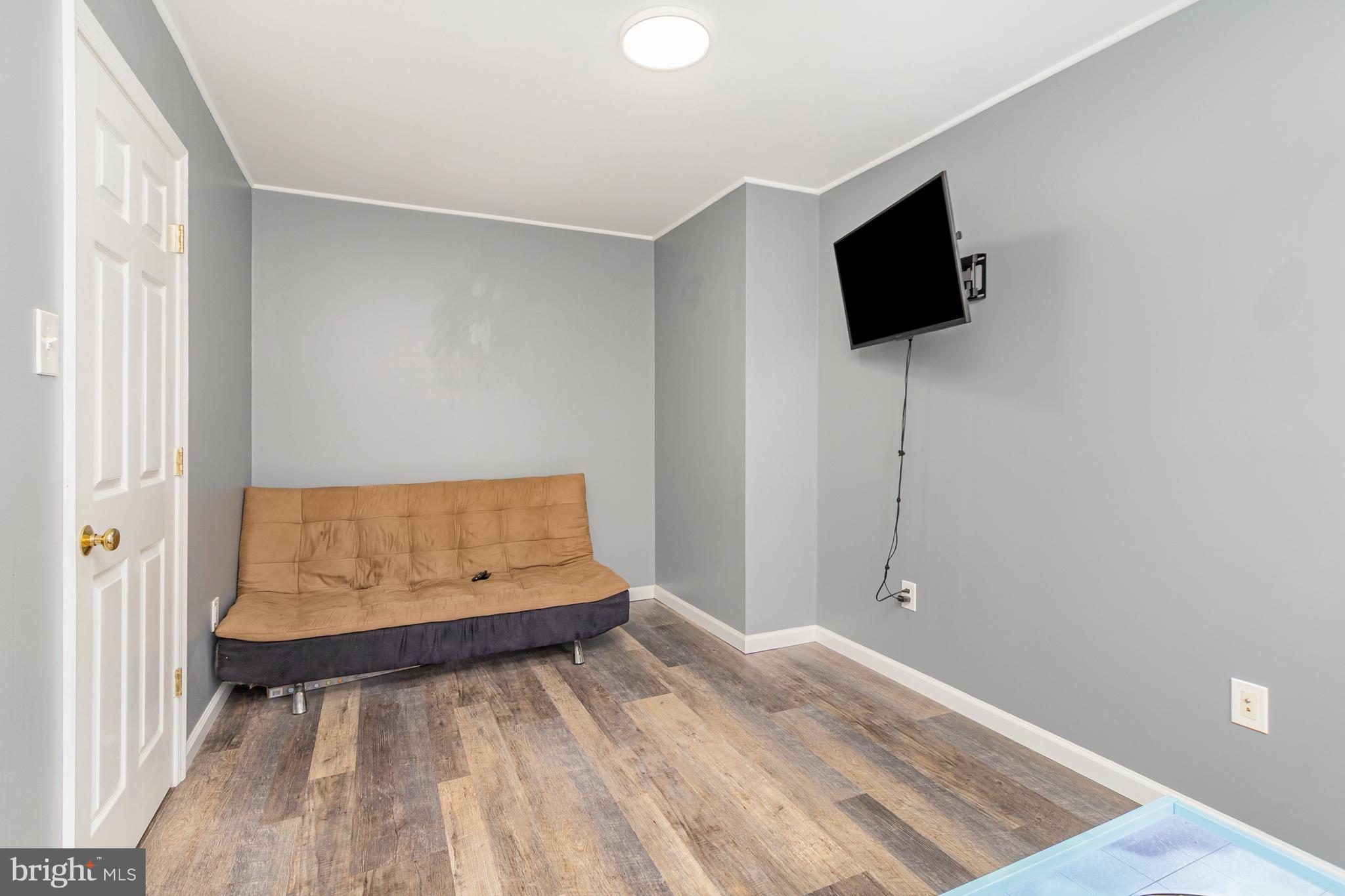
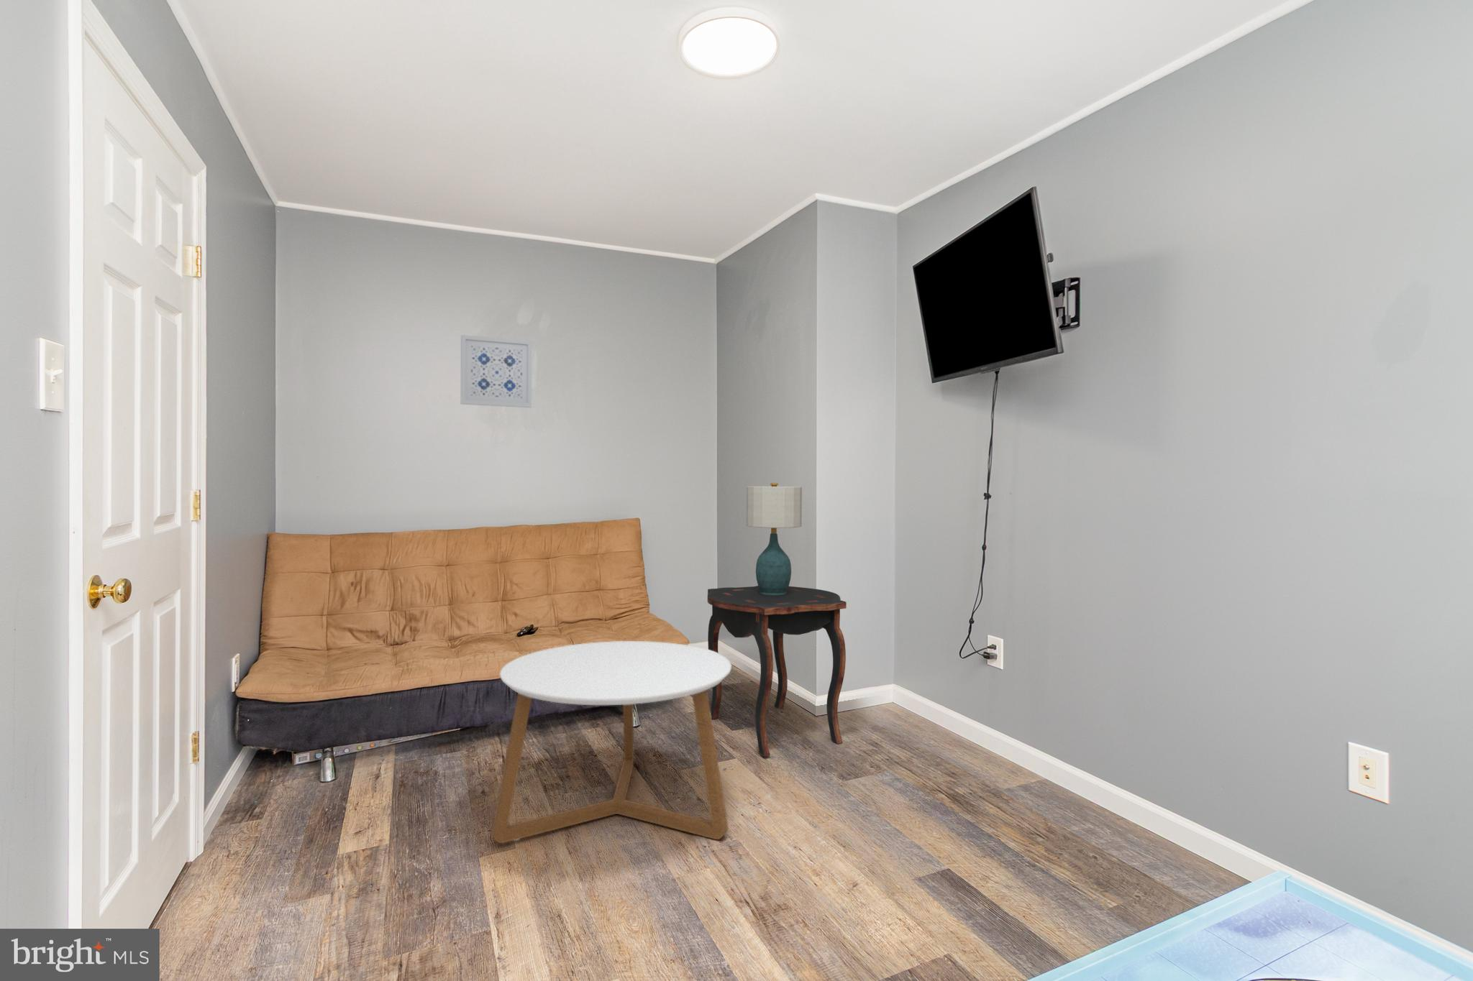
+ wall art (496, 371)
+ table lamp (773, 538)
+ coffee table (623, 739)
+ side table (772, 662)
